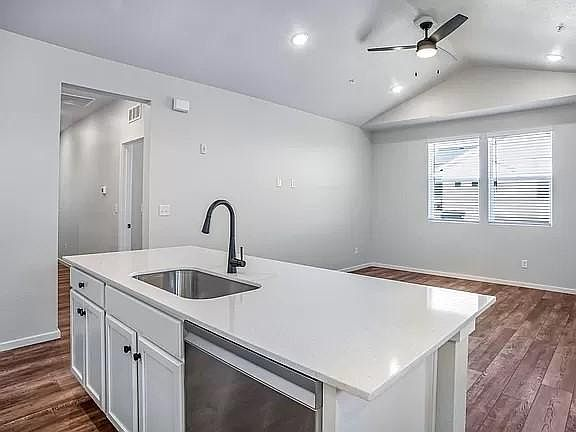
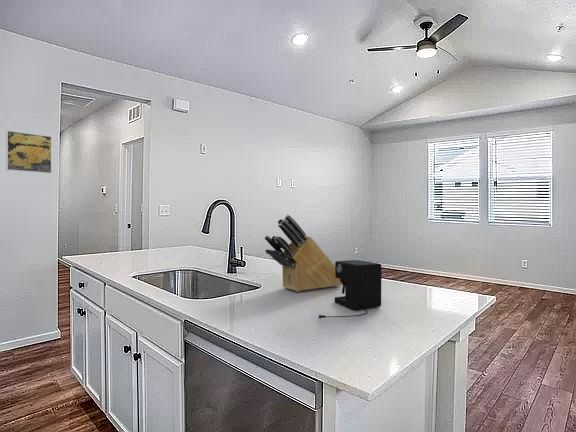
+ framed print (29, 152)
+ coffee maker (342, 284)
+ knife block (305, 251)
